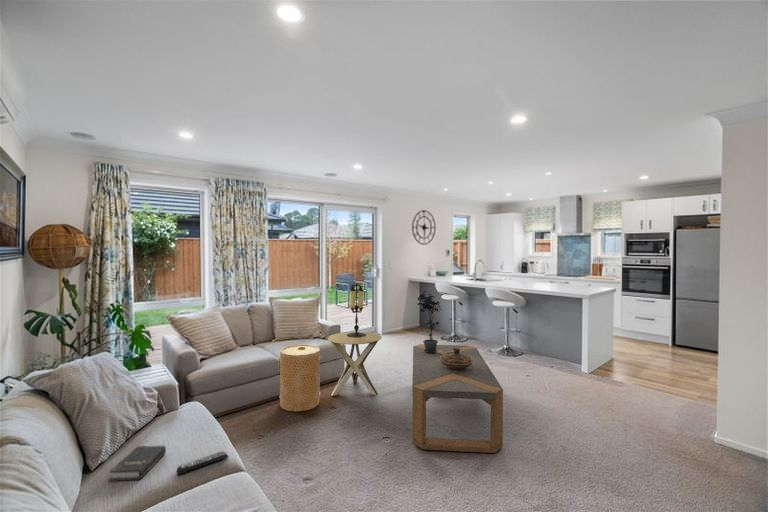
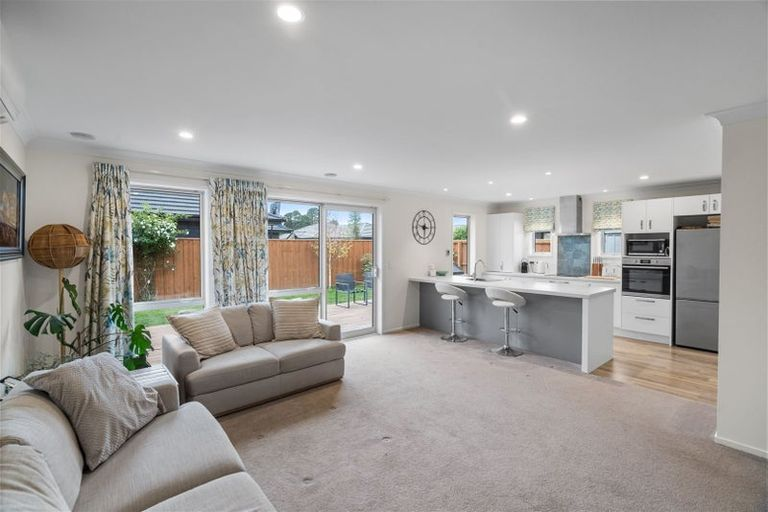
- decorative bowl (455, 357)
- remote control (203, 462)
- side table (354, 363)
- hardback book (139, 462)
- coffee table (449, 387)
- basket (300, 376)
- potted plant (430, 321)
- table lamp (356, 308)
